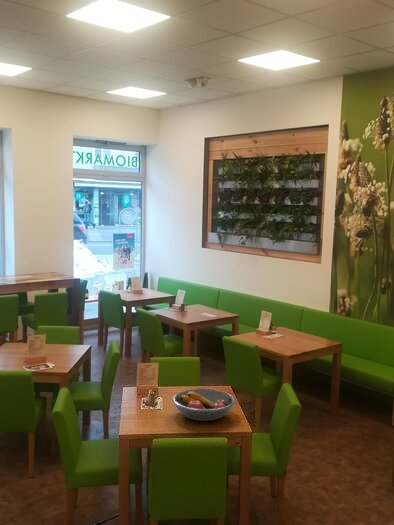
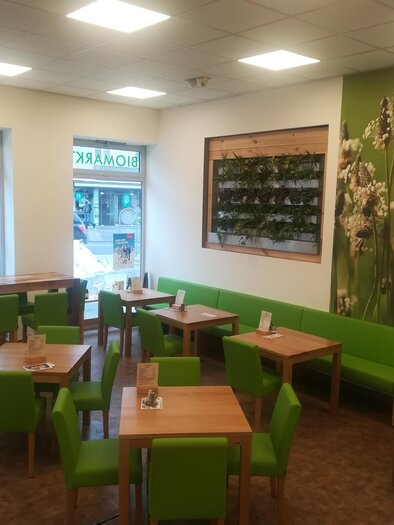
- fruit bowl (203, 404)
